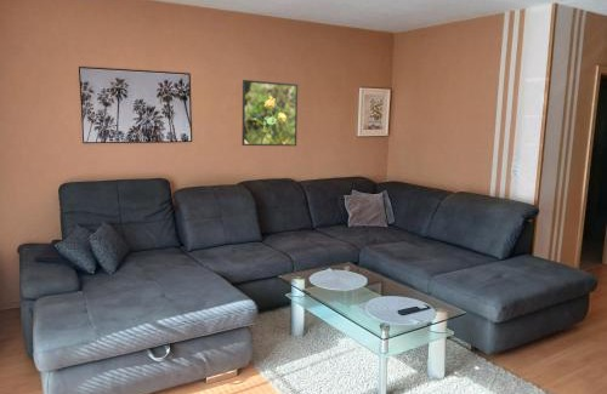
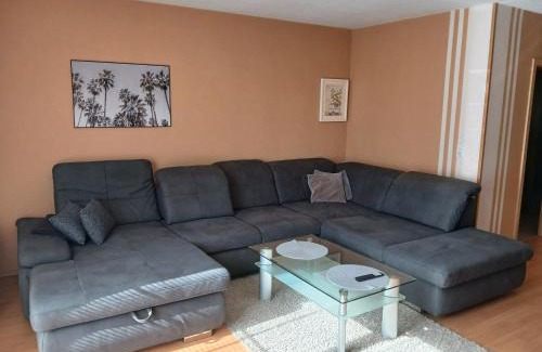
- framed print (270, 114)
